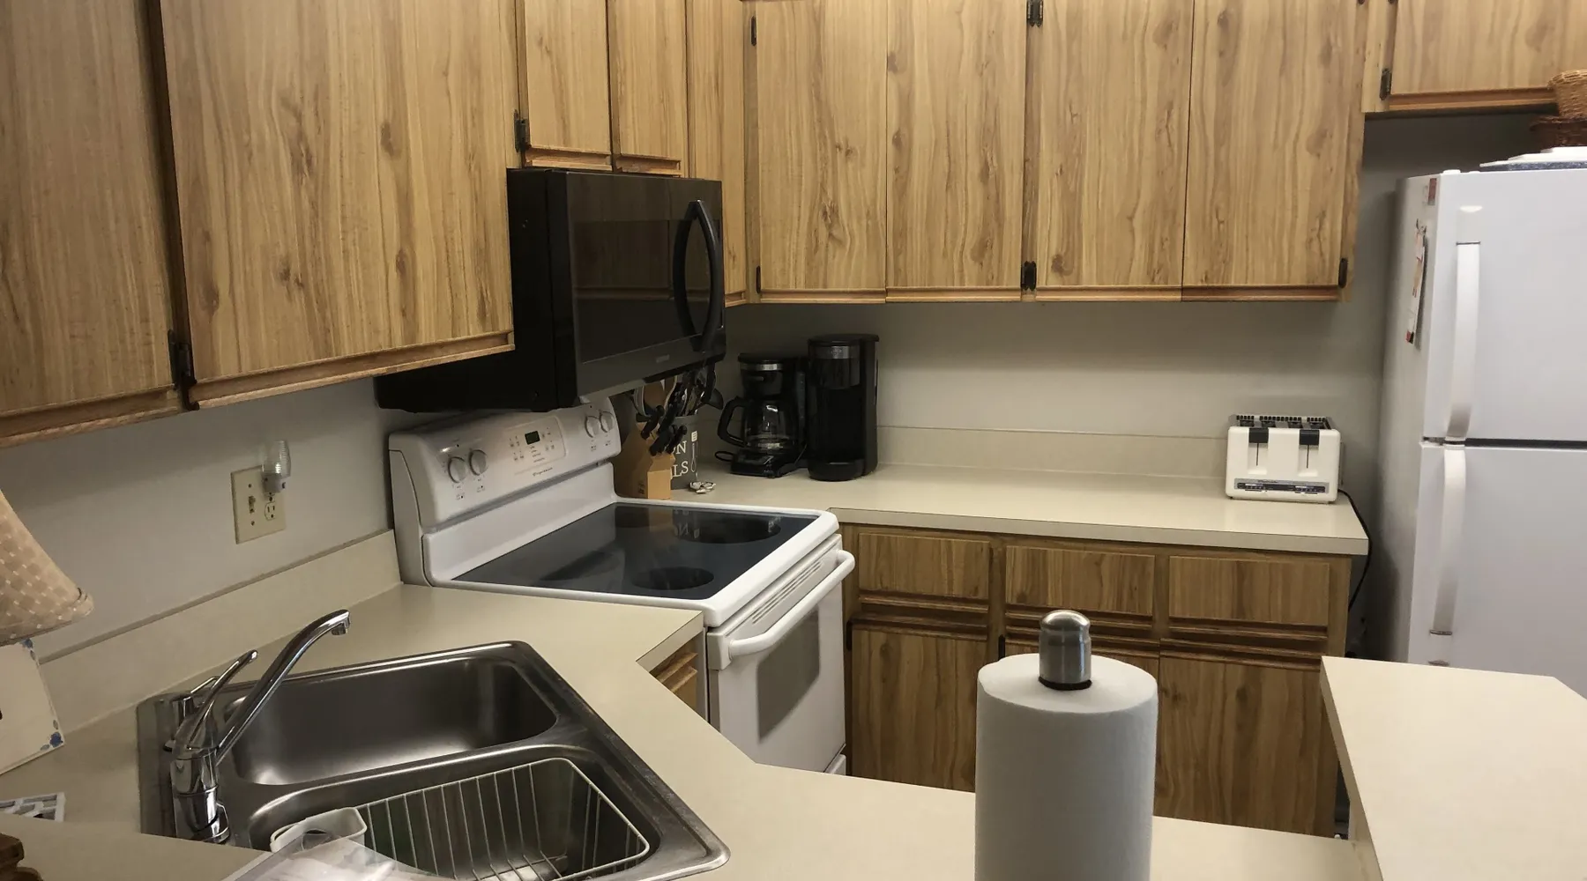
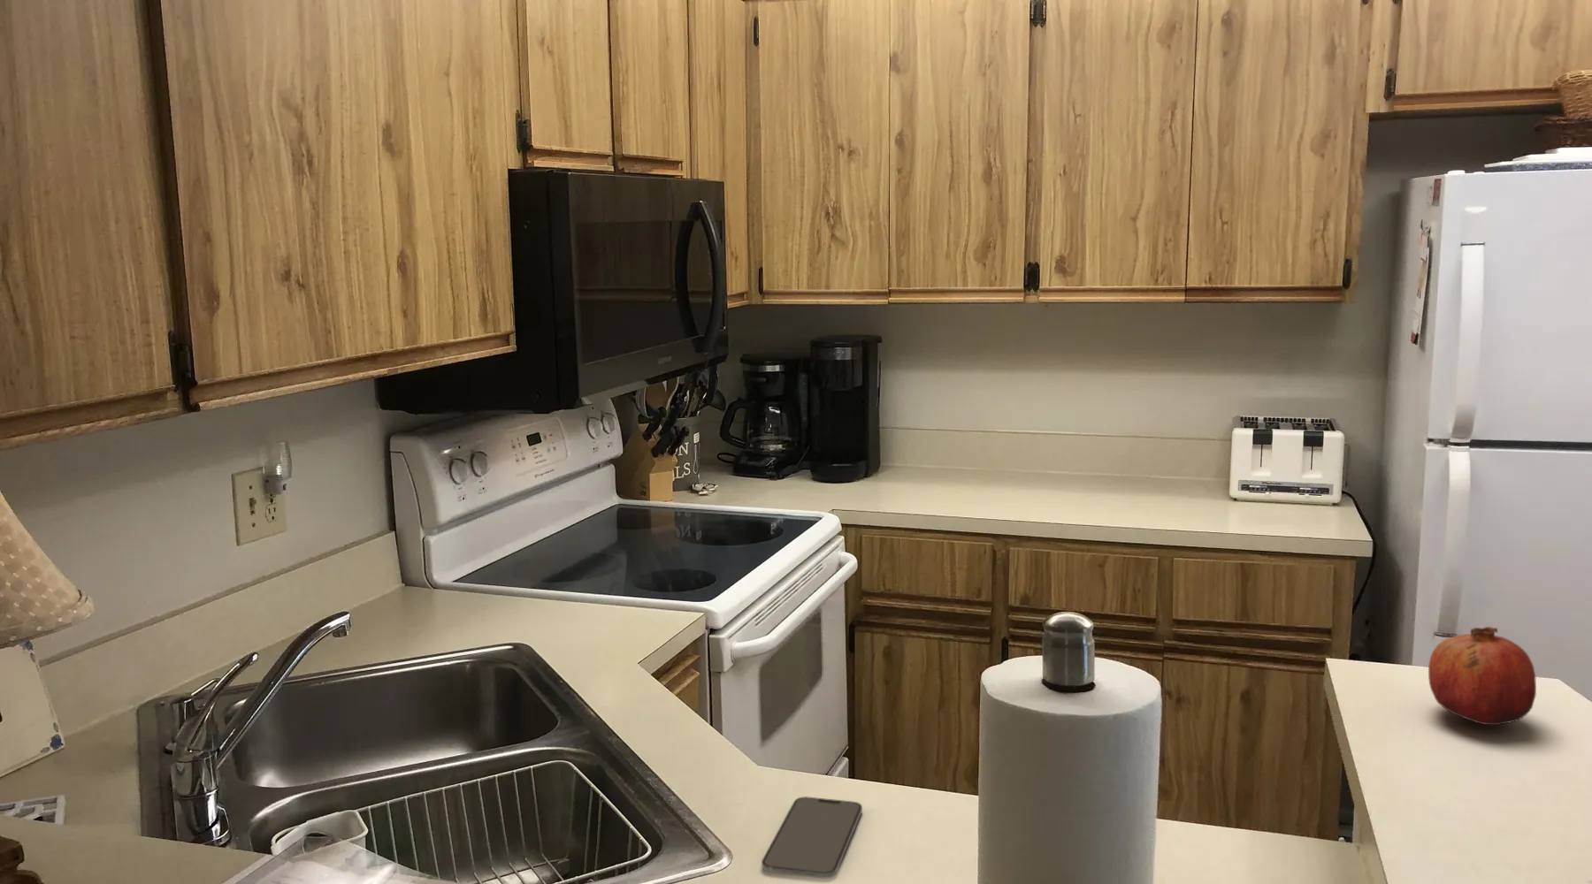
+ smartphone (813, 835)
+ fruit (1481, 675)
